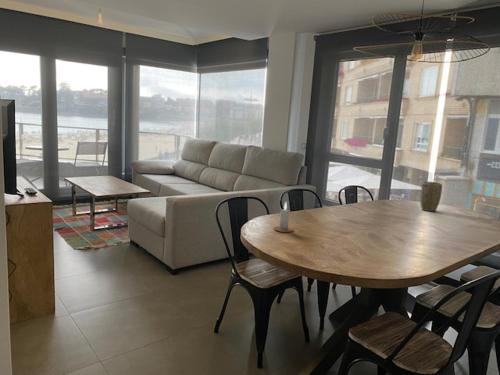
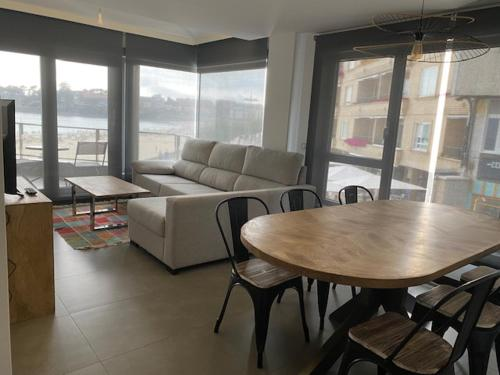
- candle (284, 215)
- plant pot (430, 196)
